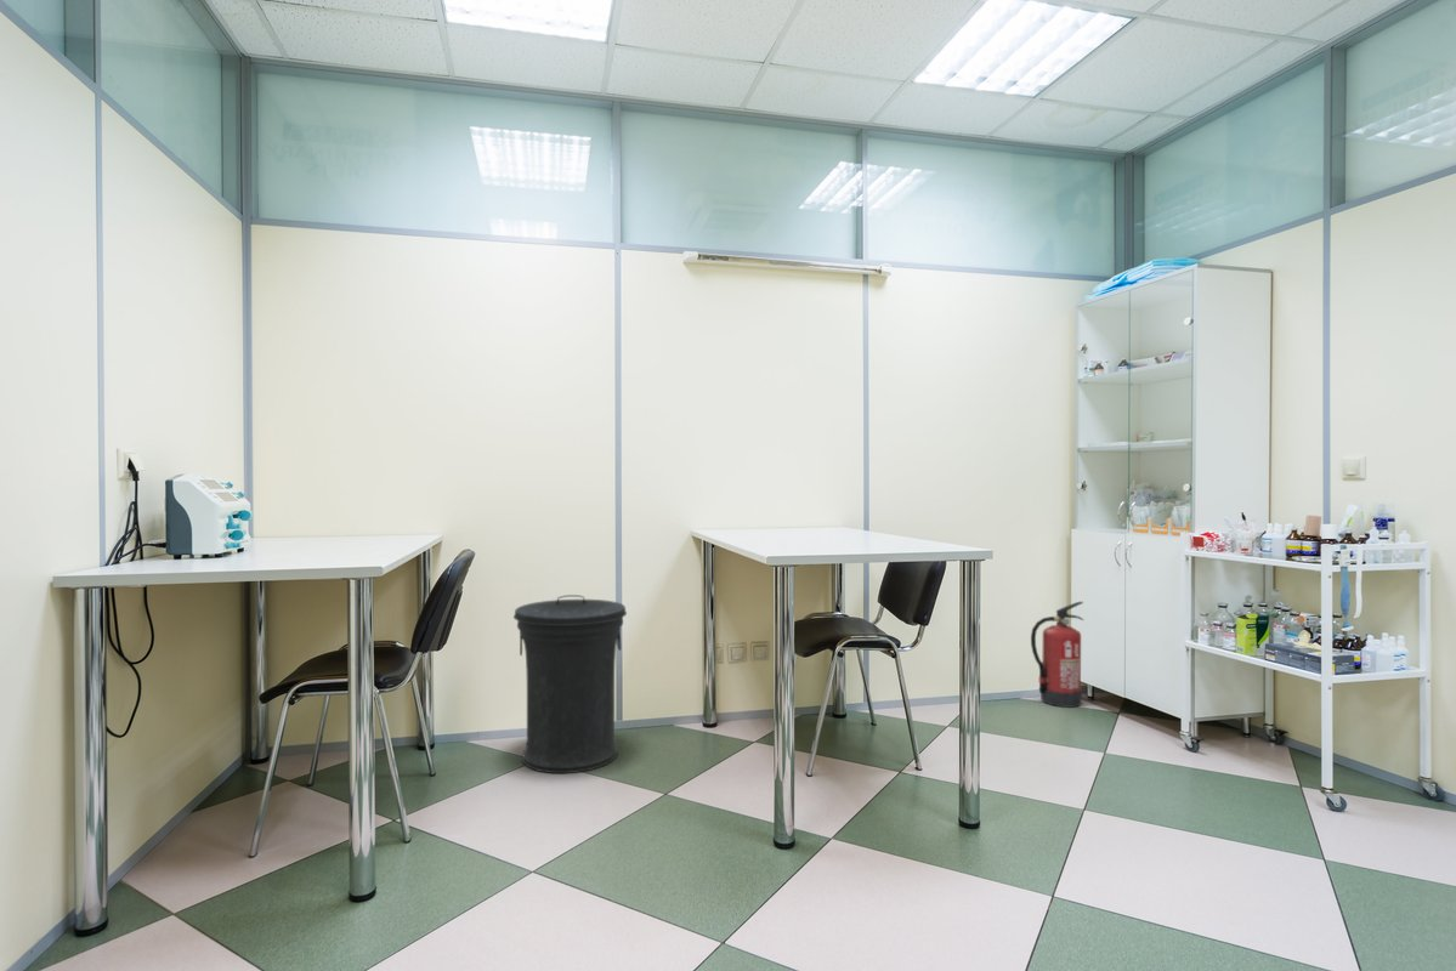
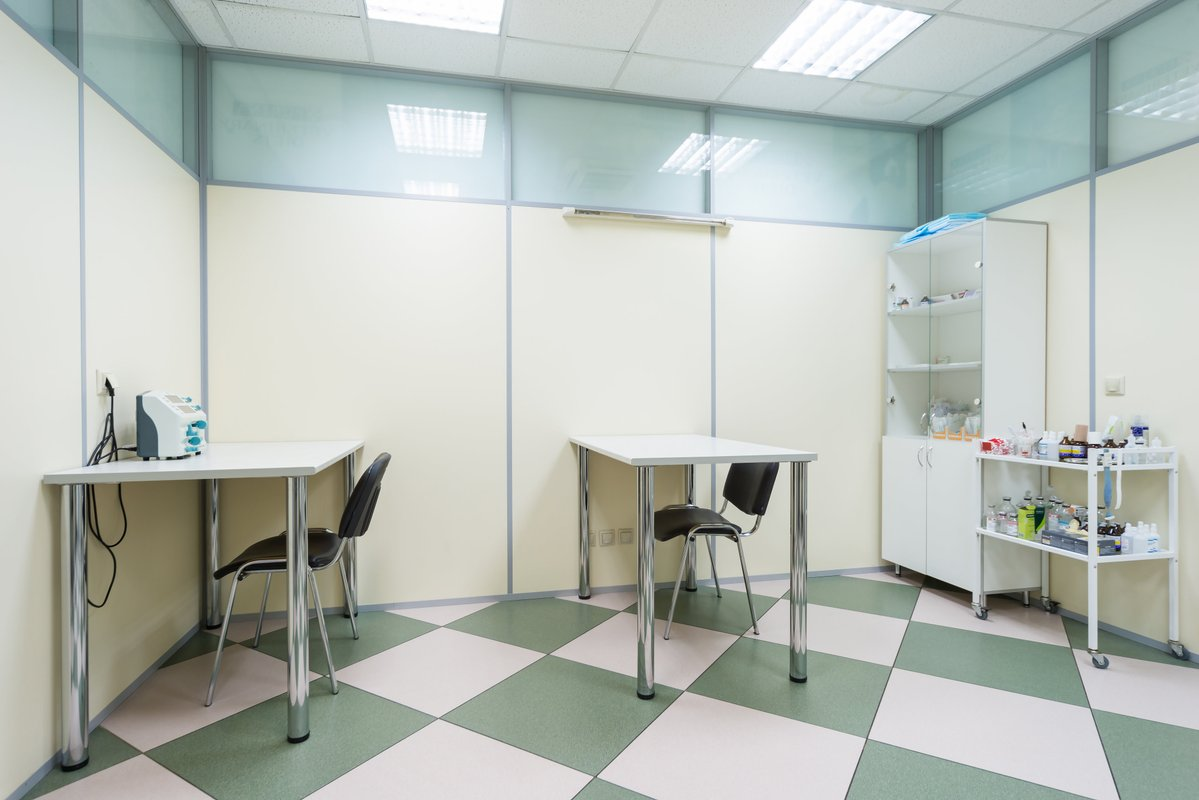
- fire extinguisher (1056, 652)
- trash can (571, 675)
